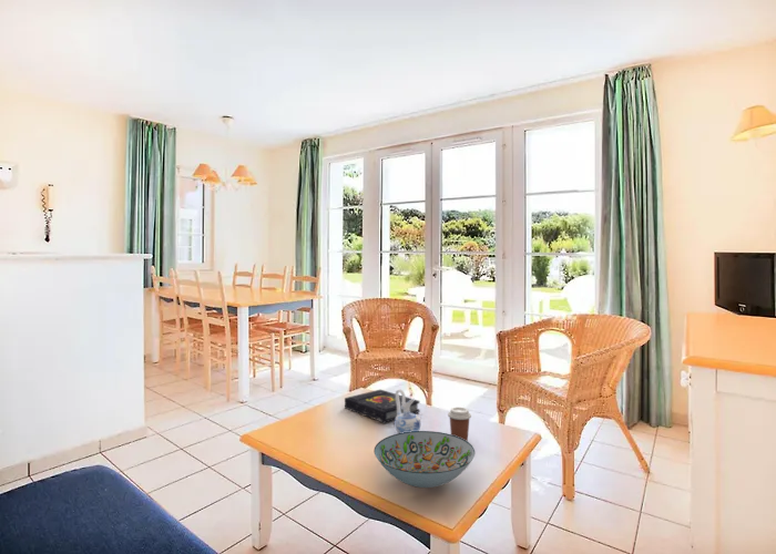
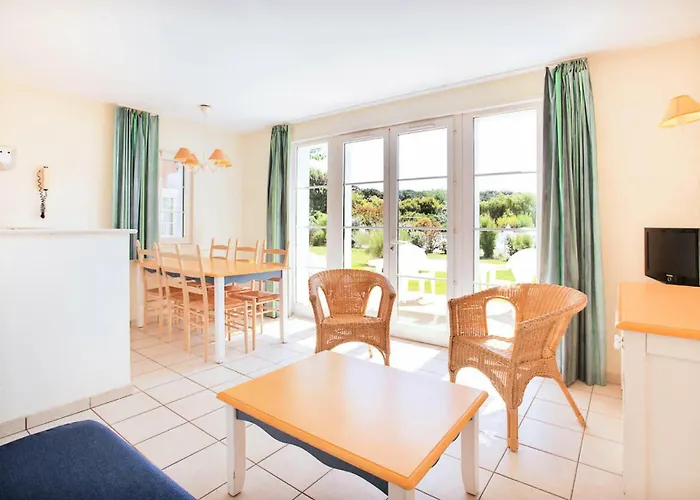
- book (381, 404)
- ceramic pitcher (407, 412)
- coffee cup (459, 424)
- decorative bowl (423, 464)
